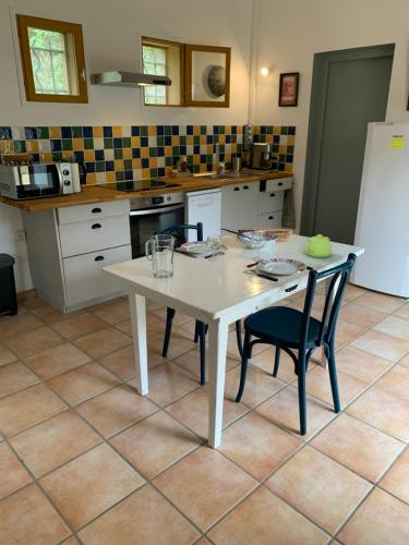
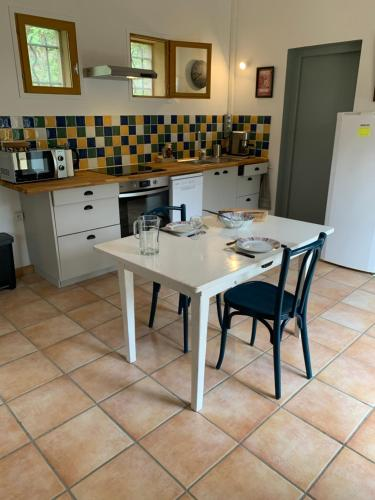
- teapot (317, 244)
